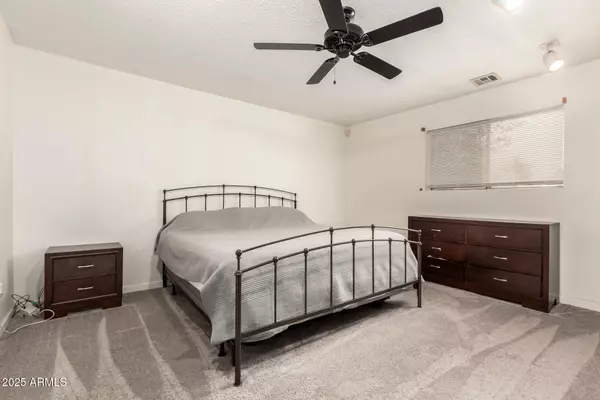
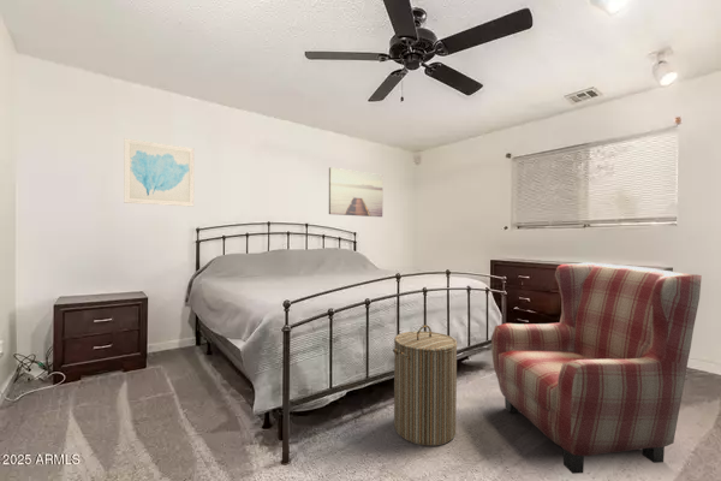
+ wall art (160, 173)
+ wall art (357, 194)
+ laundry hamper (424, 376)
+ armchair (582, 350)
